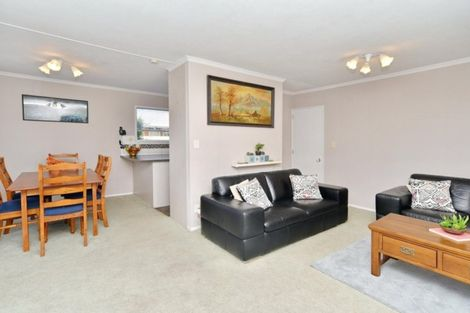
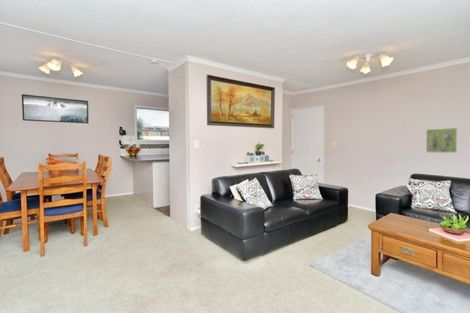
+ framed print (441, 140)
